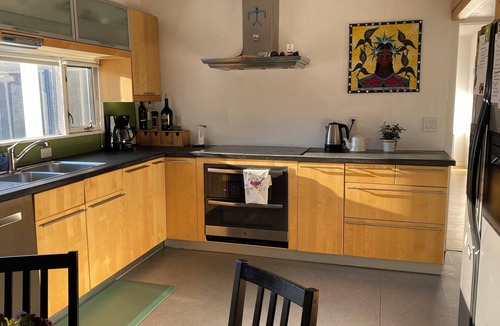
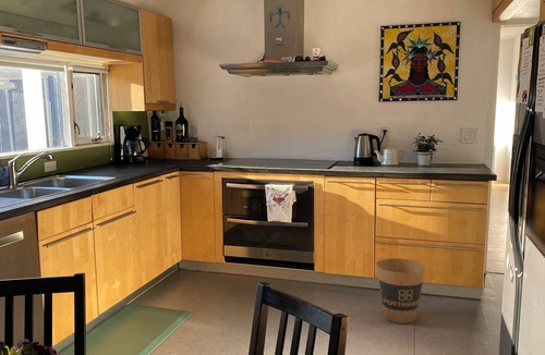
+ trash can (400, 291)
